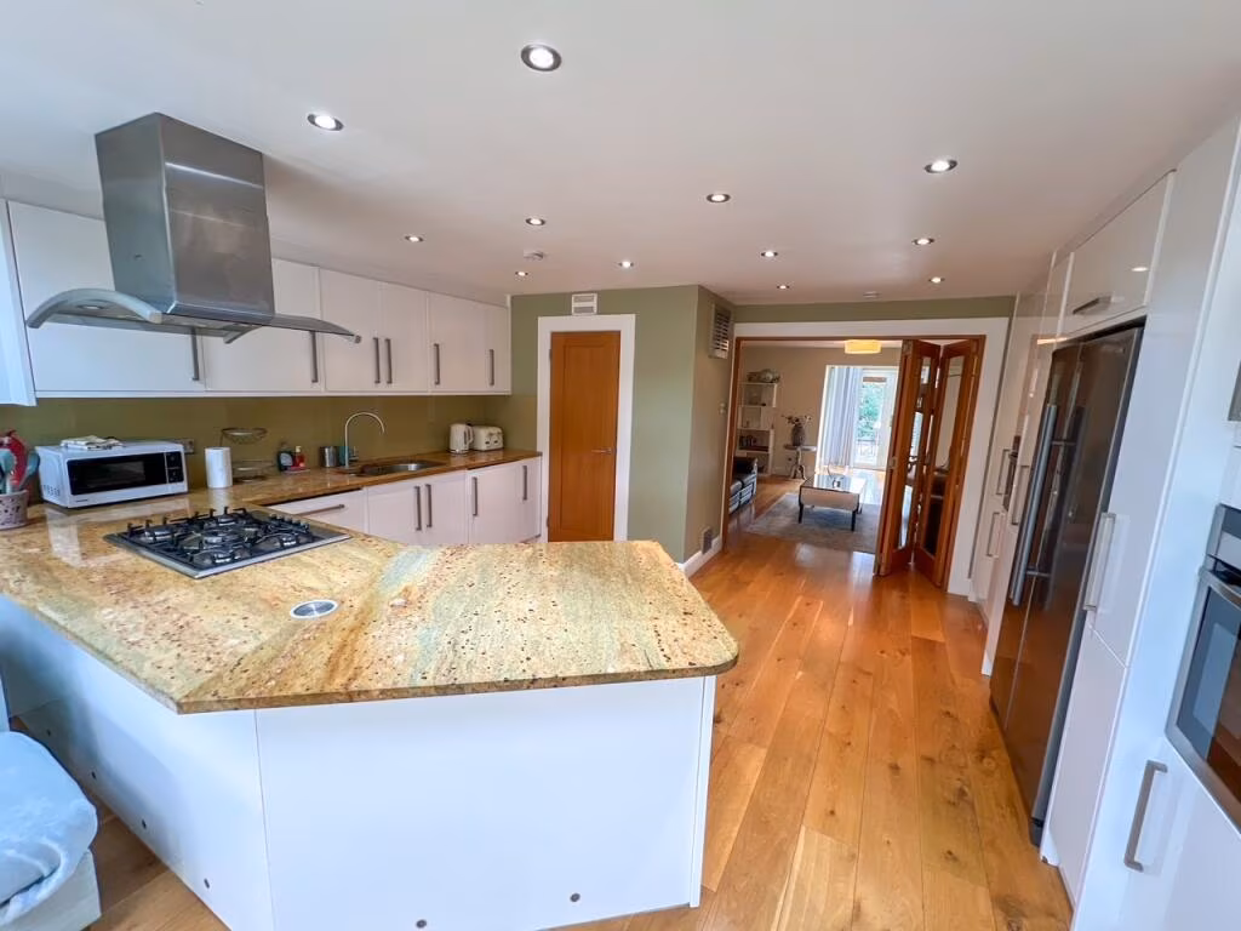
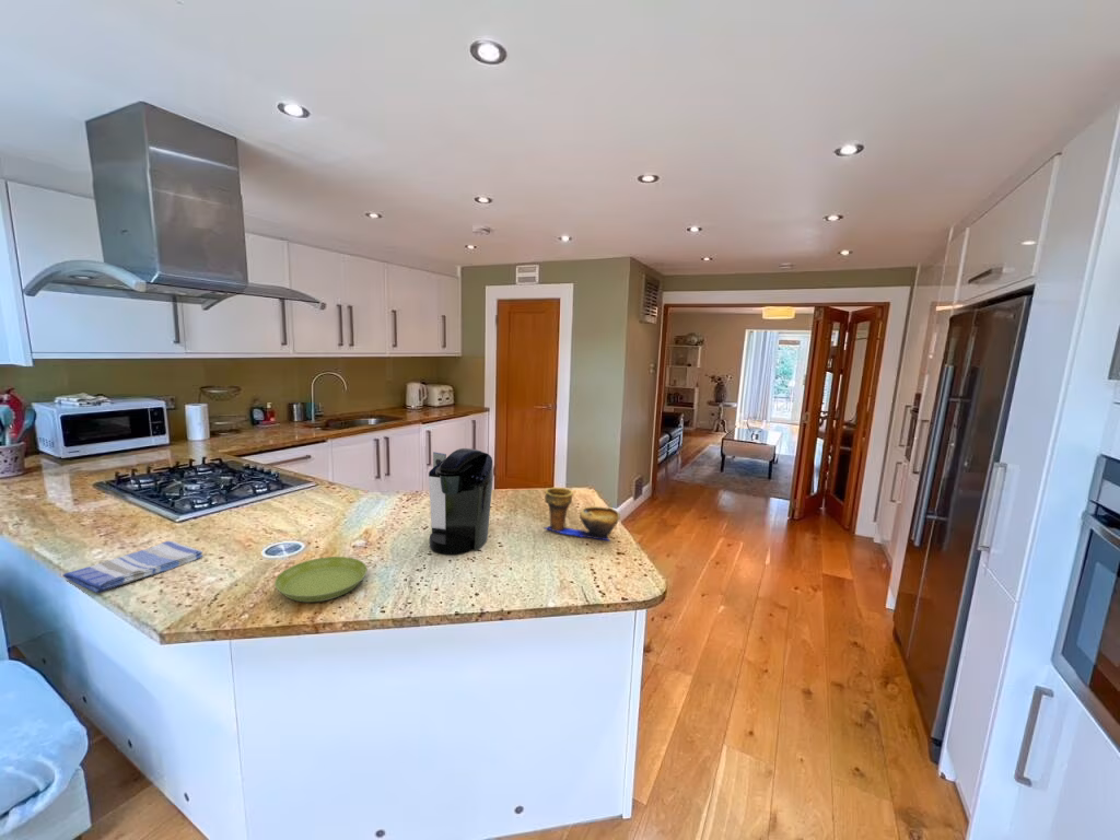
+ dish towel (138, 563)
+ decorative bowl (581, 513)
+ coffee maker (447, 492)
+ saucer (323, 580)
